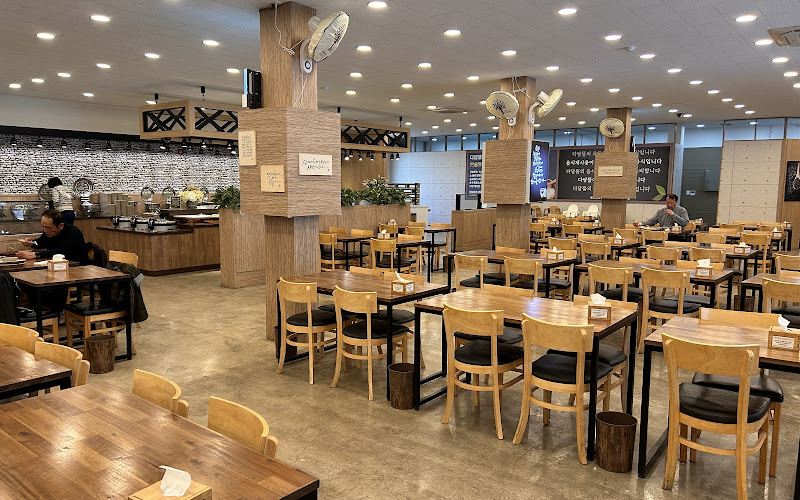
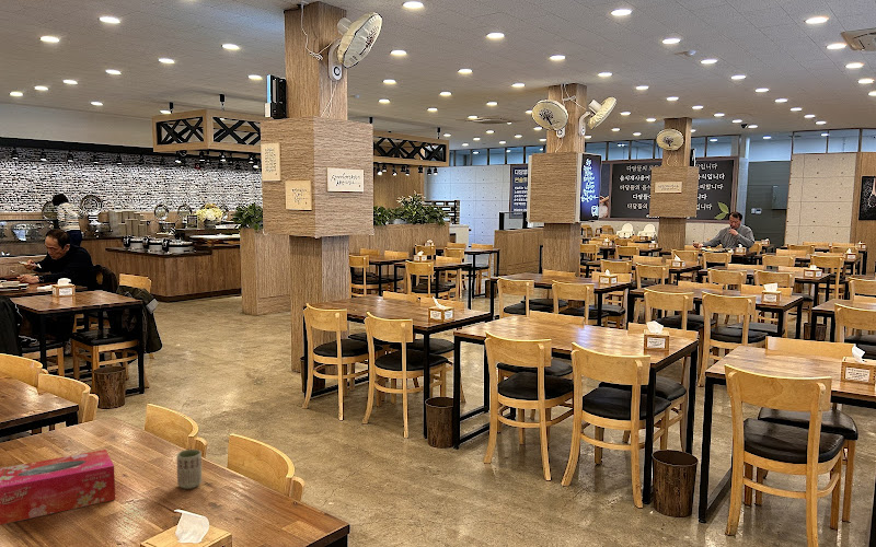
+ cup (189, 468)
+ tissue box (53, 485)
